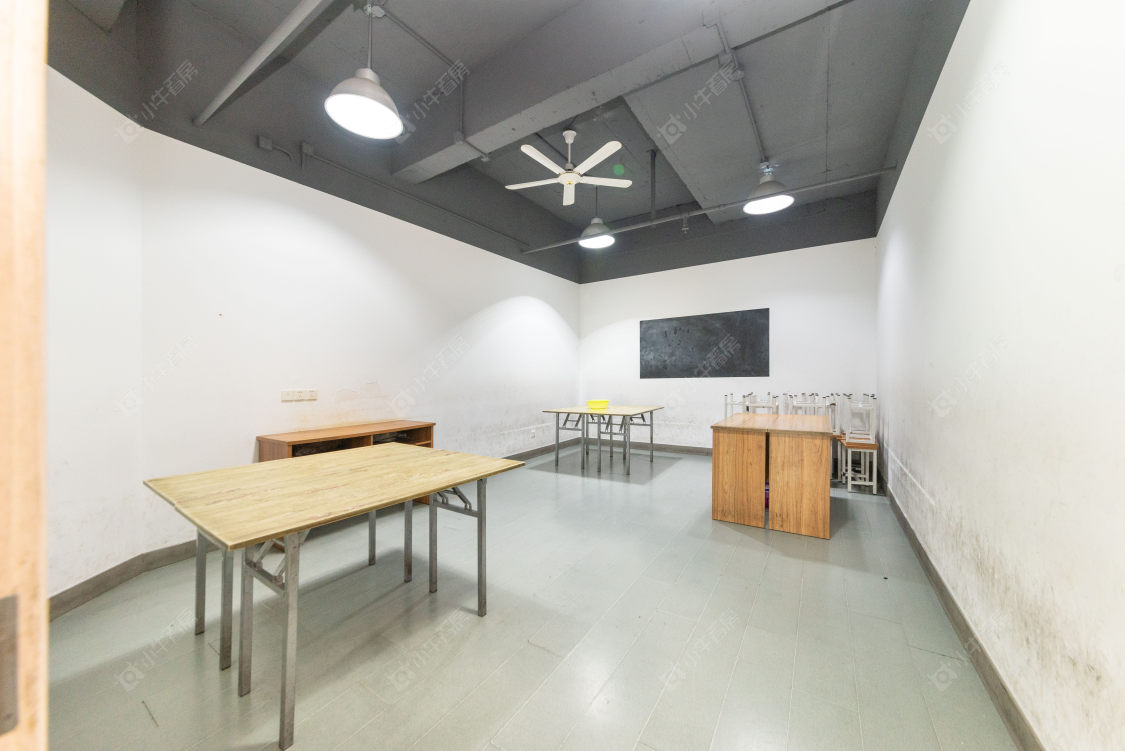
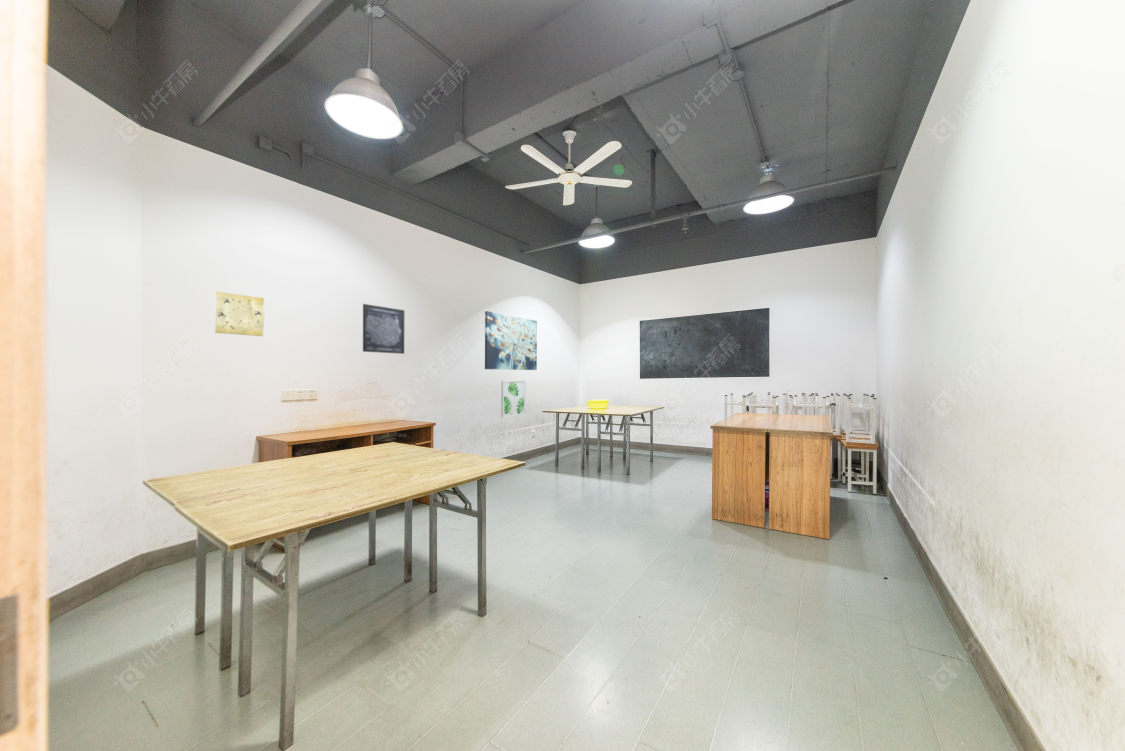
+ map (240, 314)
+ wall art (384, 329)
+ wall art (513, 398)
+ wall art (513, 343)
